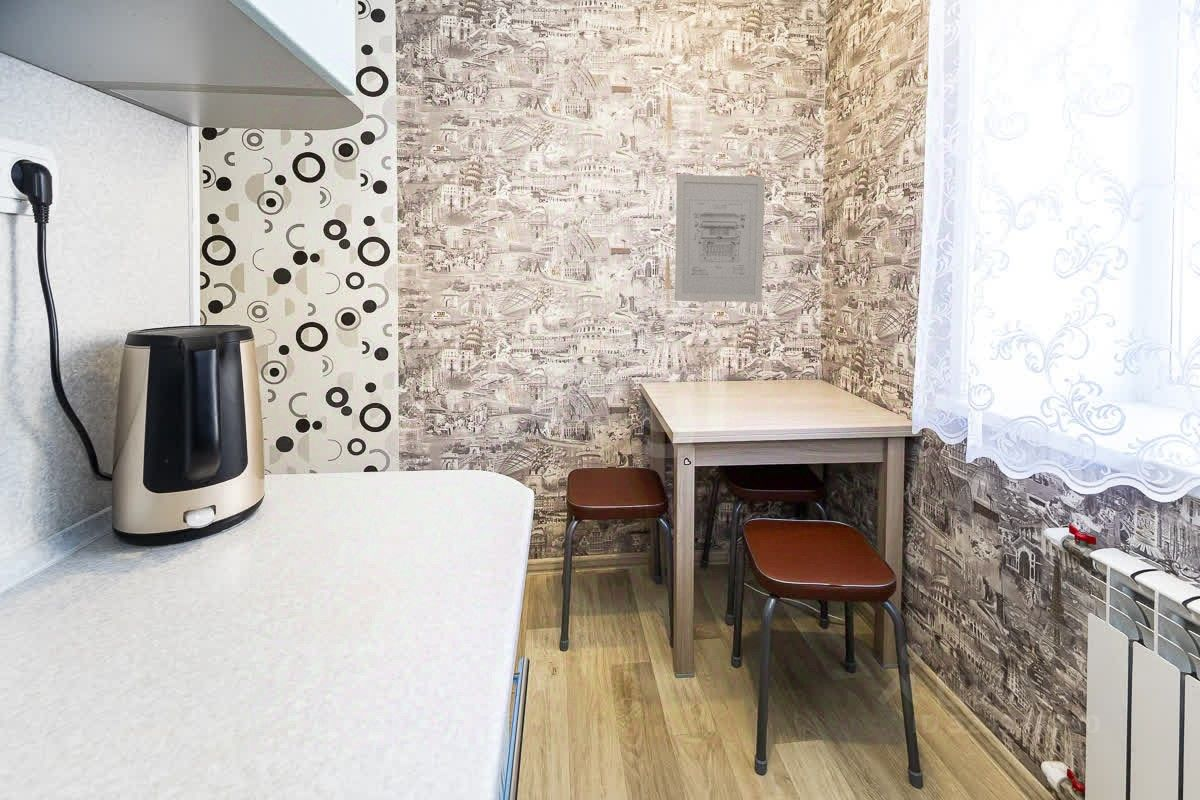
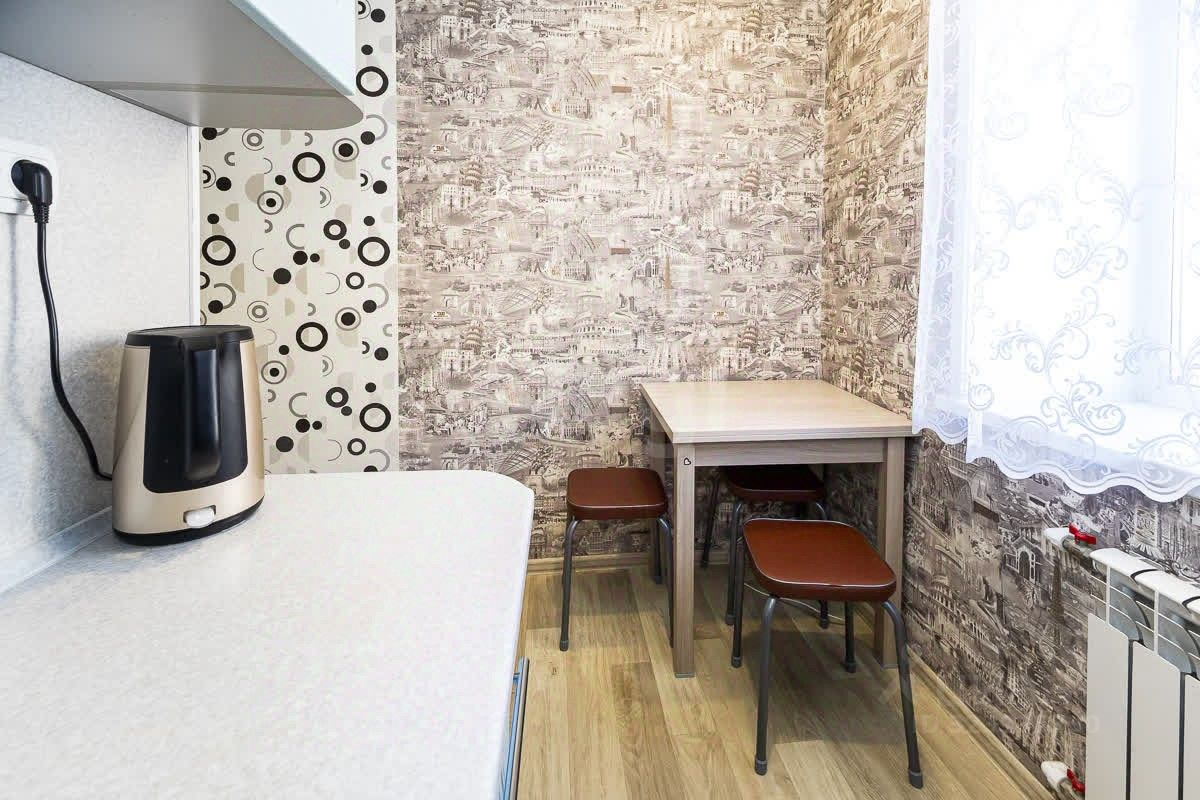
- wall art (719, 239)
